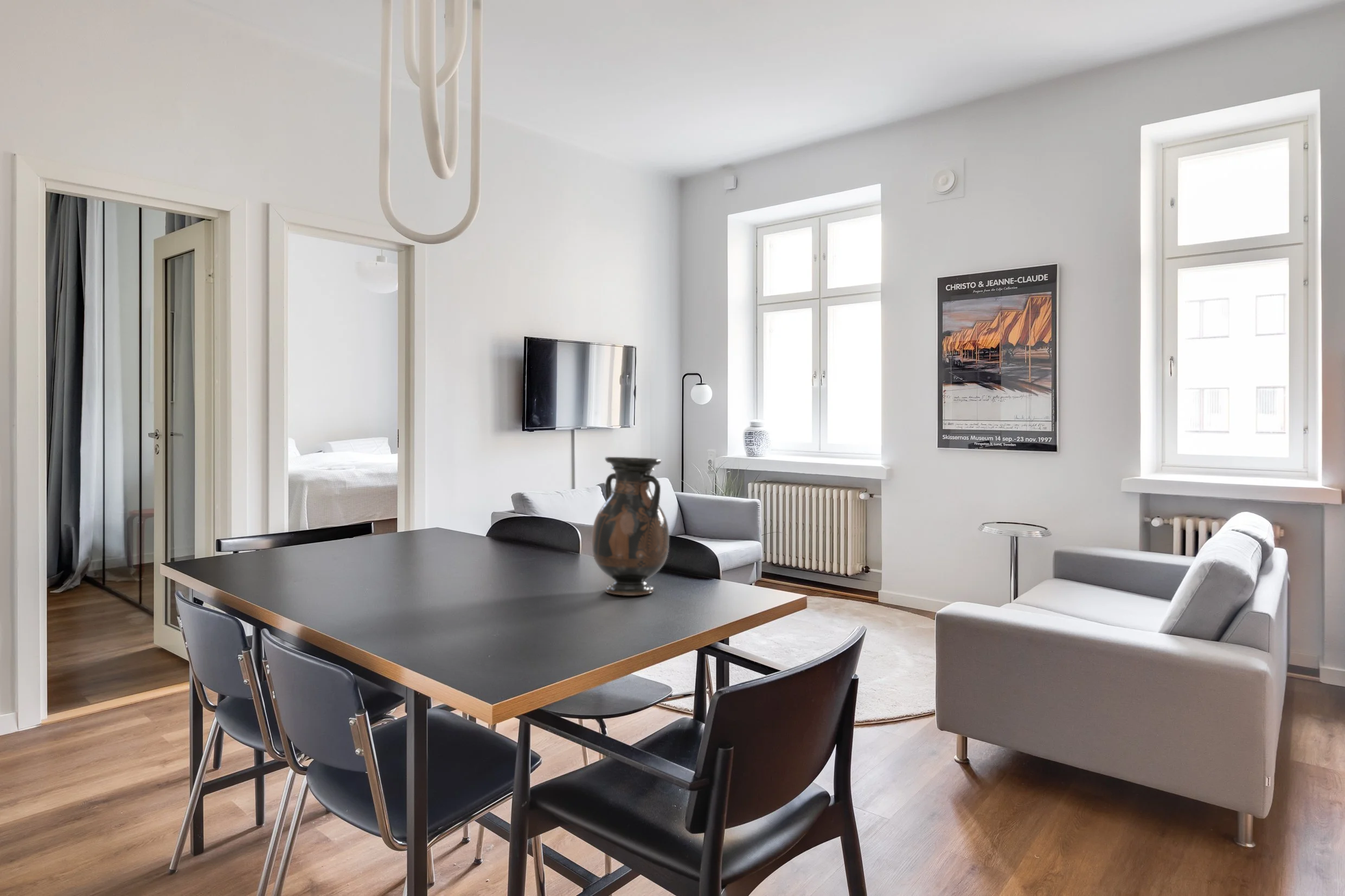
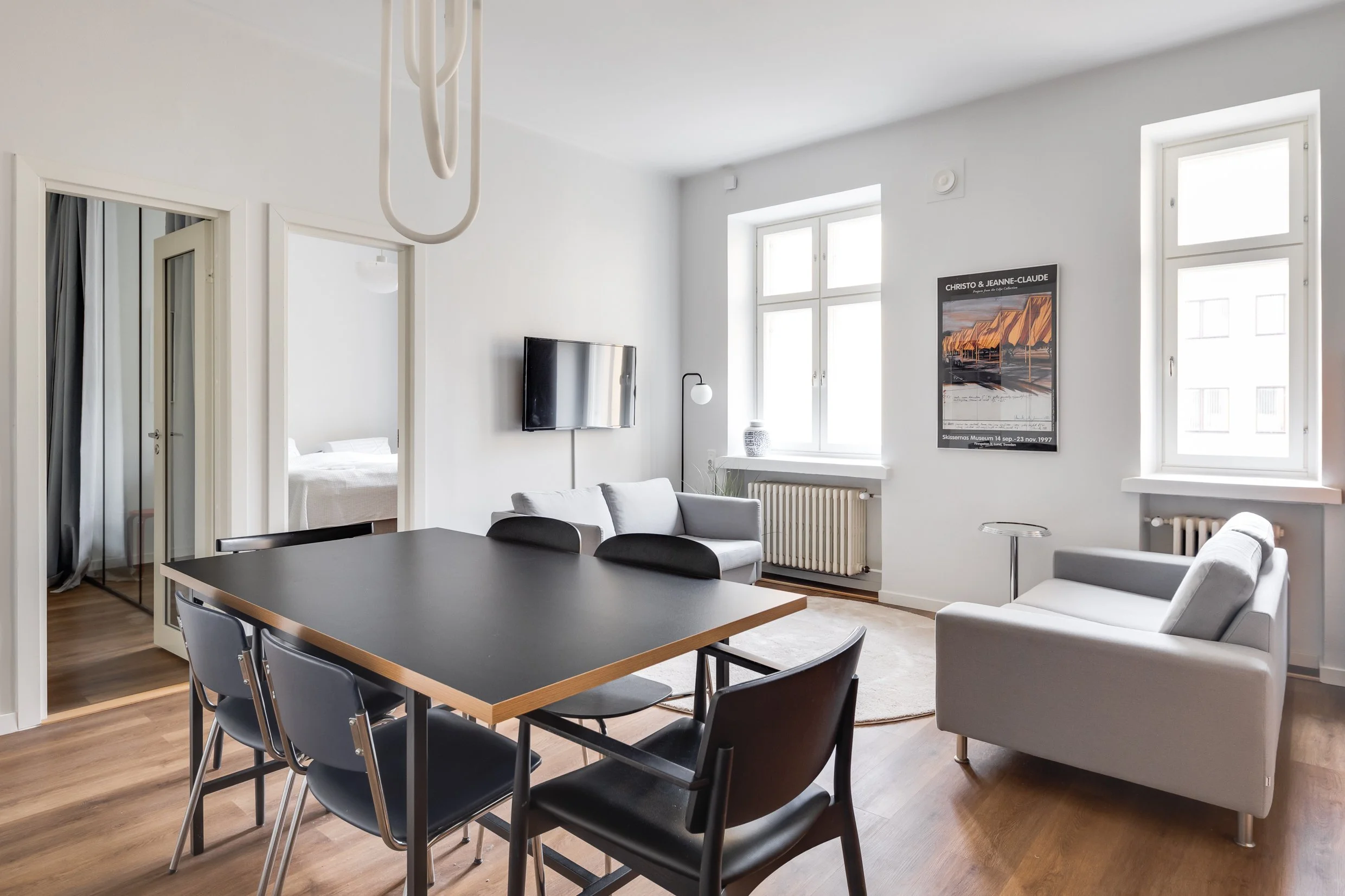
- vase (630, 524)
